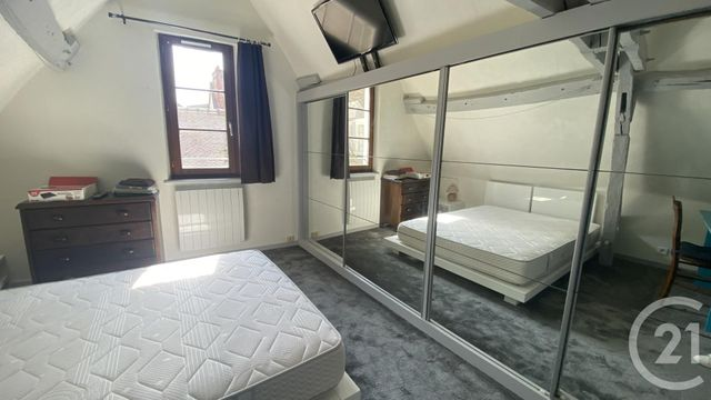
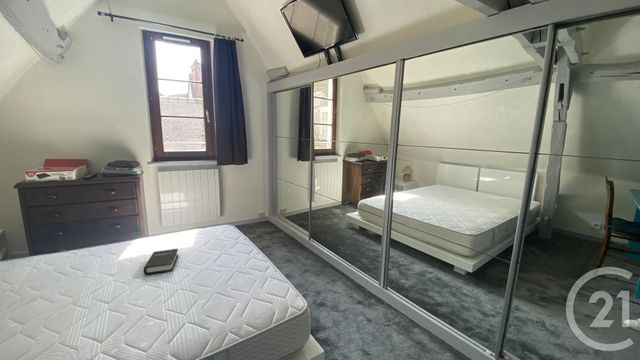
+ hardback book (162, 260)
